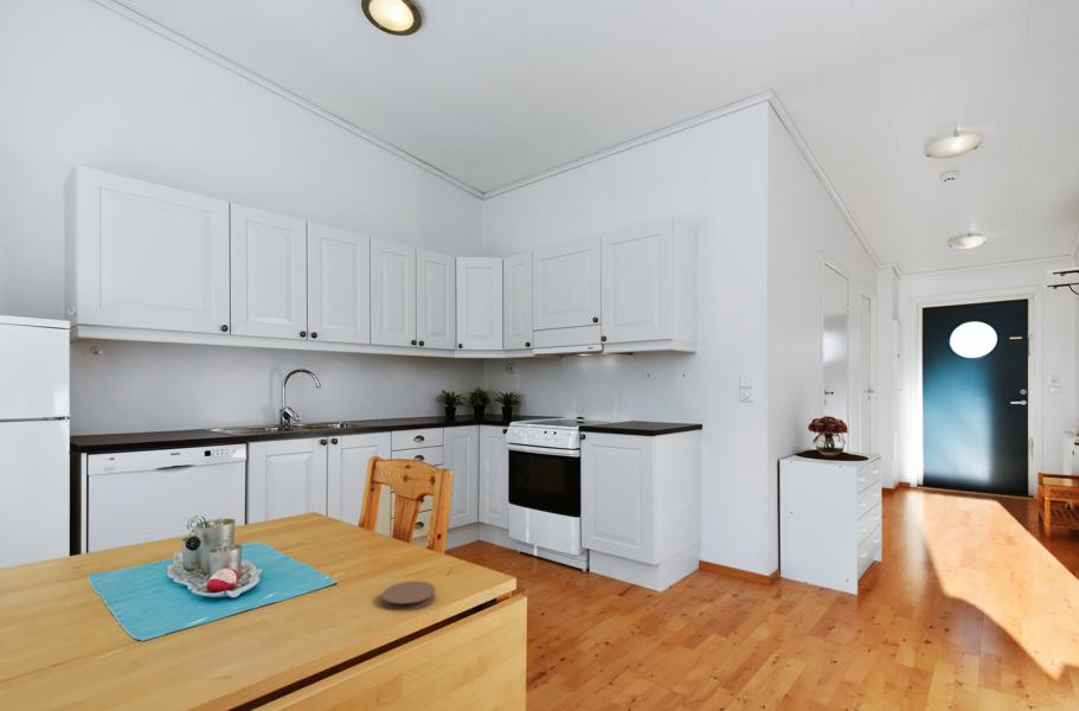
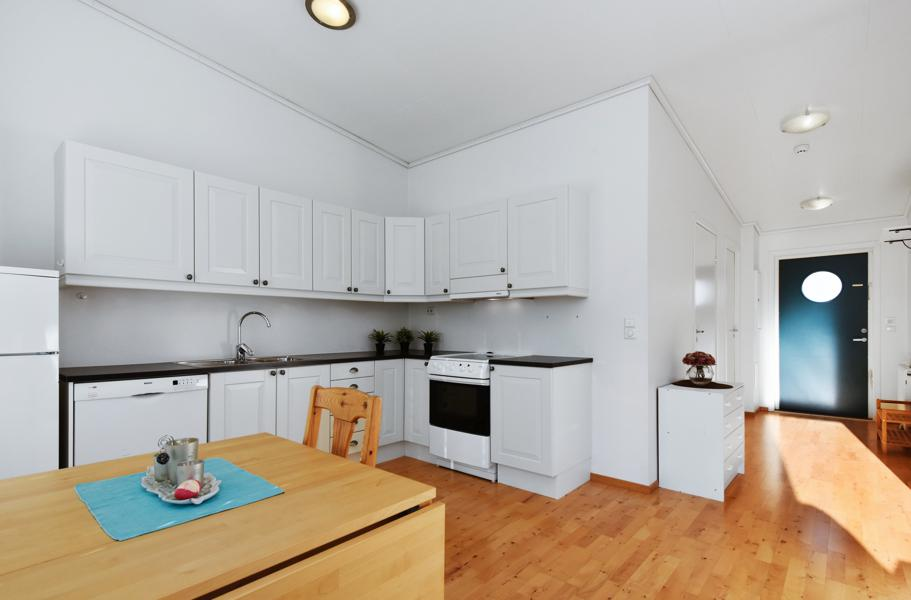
- coaster (409, 595)
